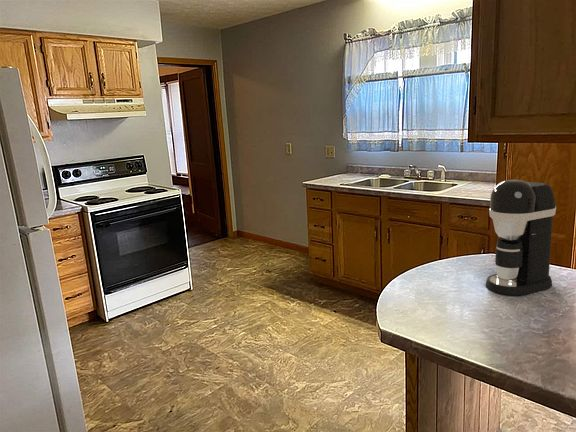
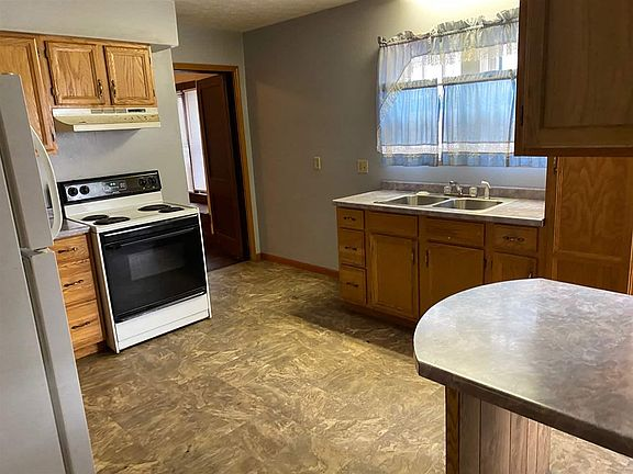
- coffee maker (521, 233)
